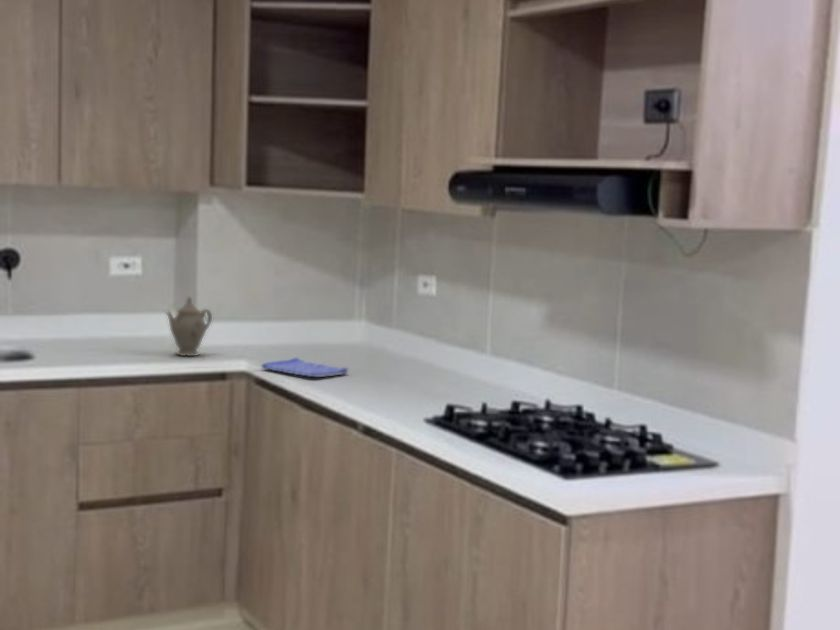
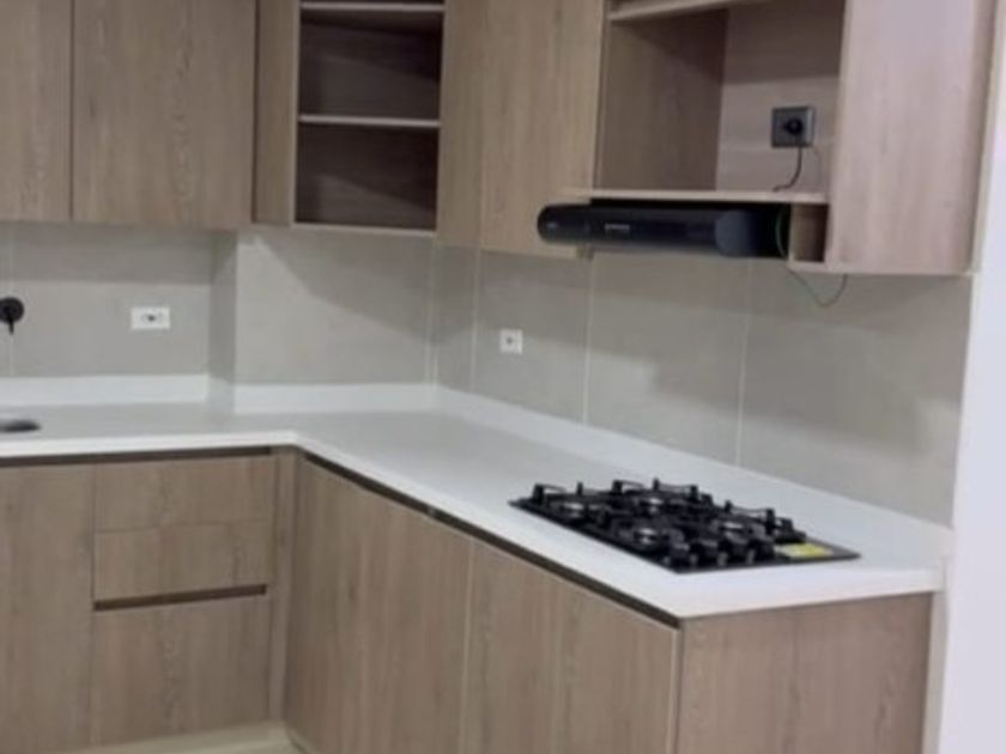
- dish towel (304, 367)
- chinaware (188, 325)
